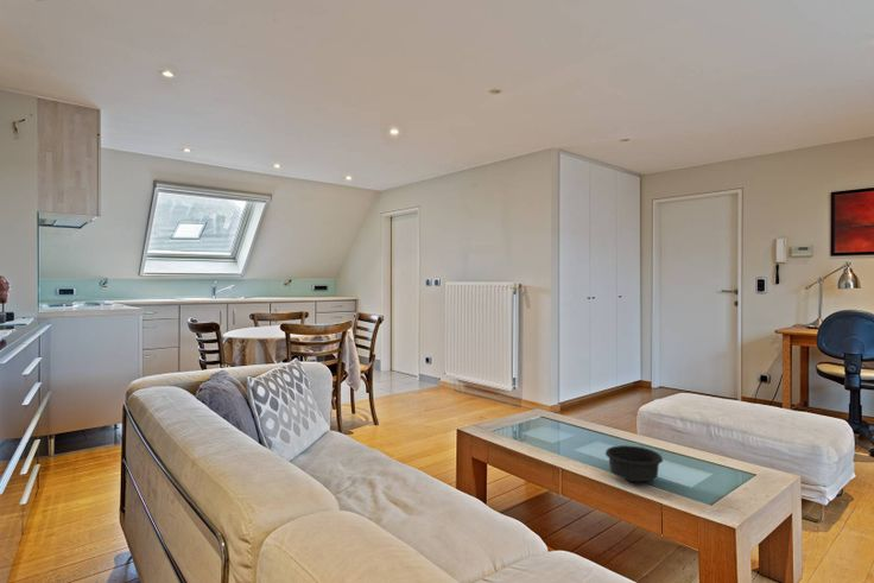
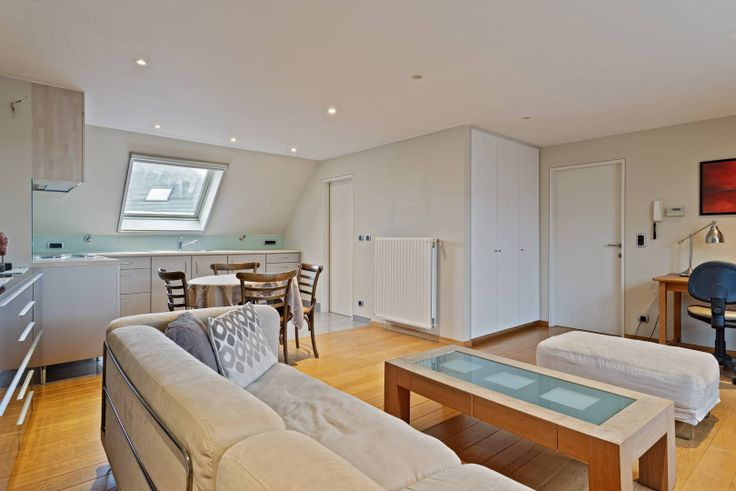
- bowl (633, 467)
